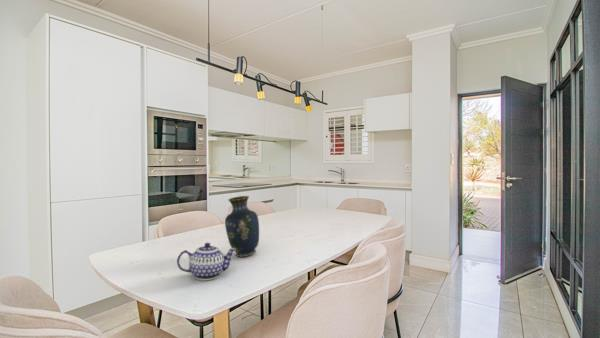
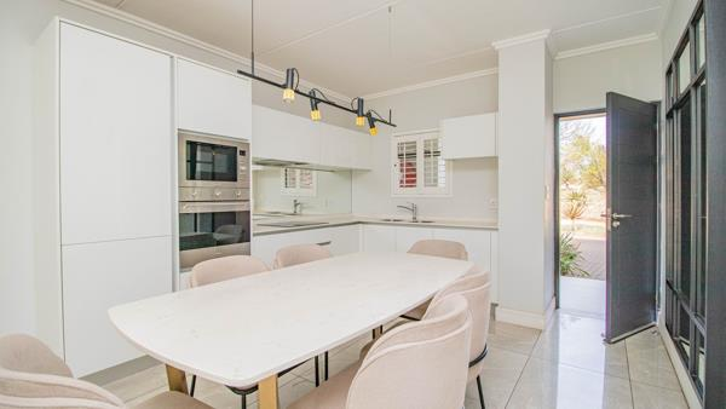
- vase (242, 225)
- teapot (207, 259)
